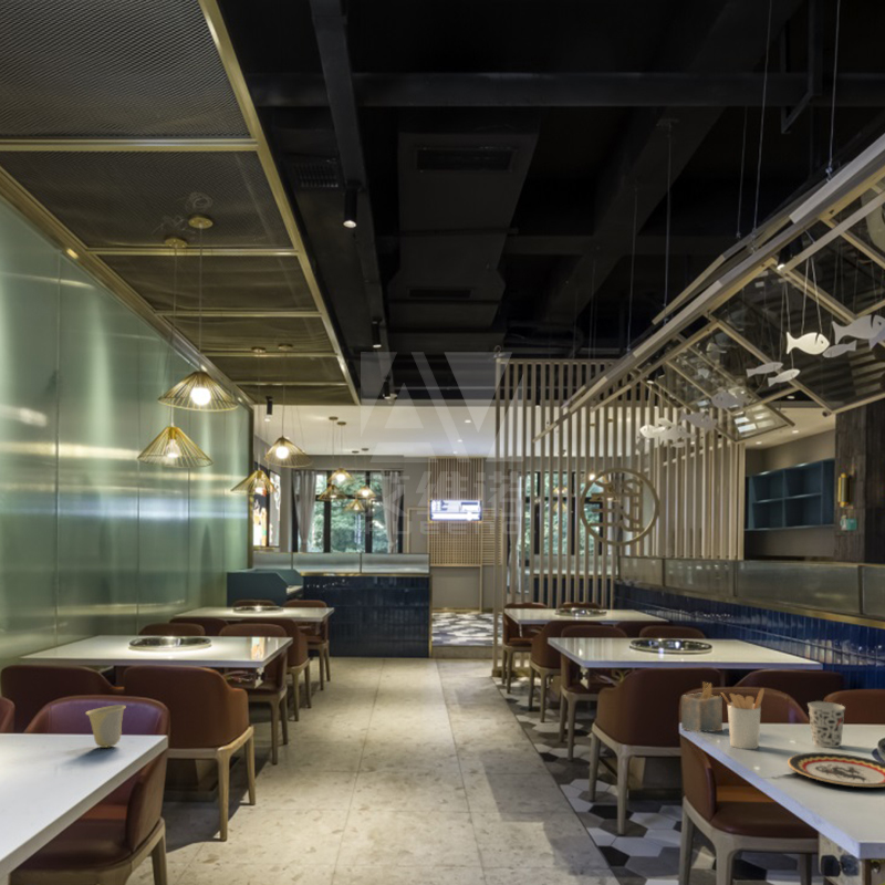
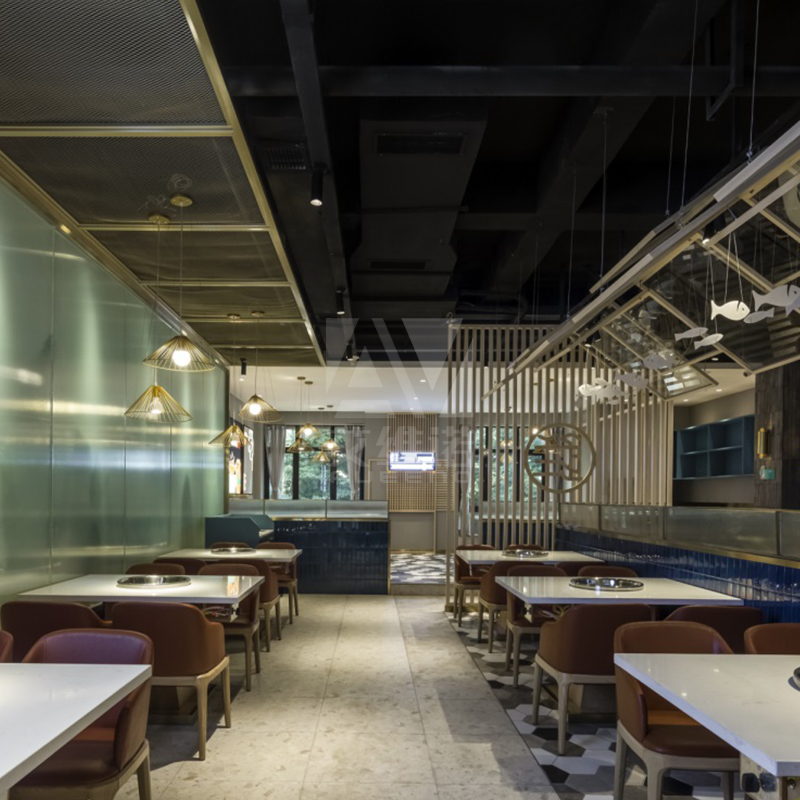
- plate (844, 772)
- napkin holder (701, 707)
- cup (826, 725)
- utensil holder (743, 717)
- cup (105, 726)
